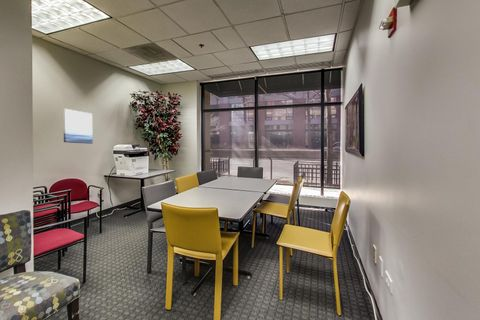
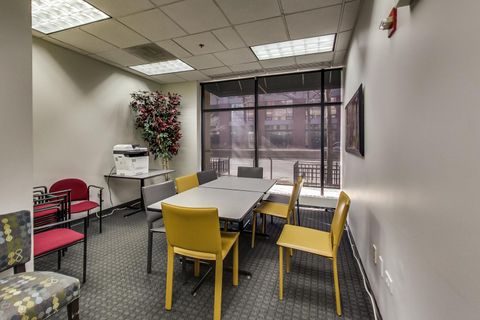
- wall art (78, 127)
